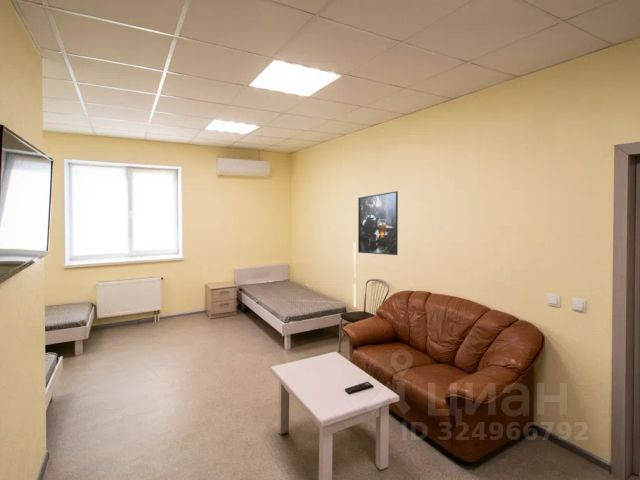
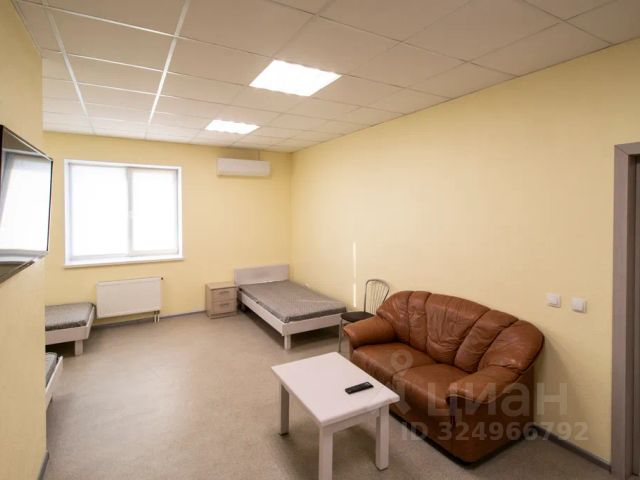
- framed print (376, 224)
